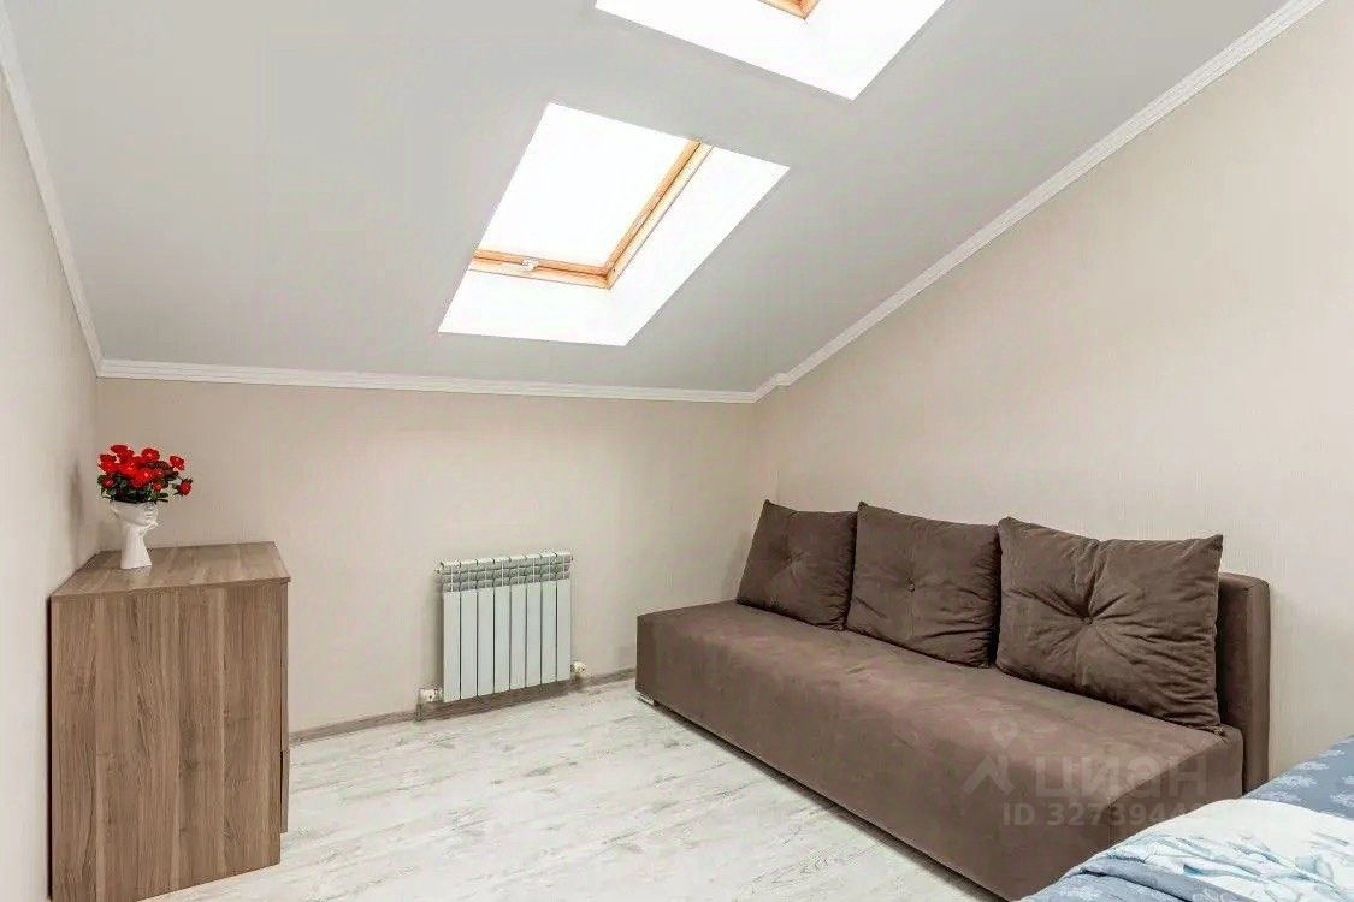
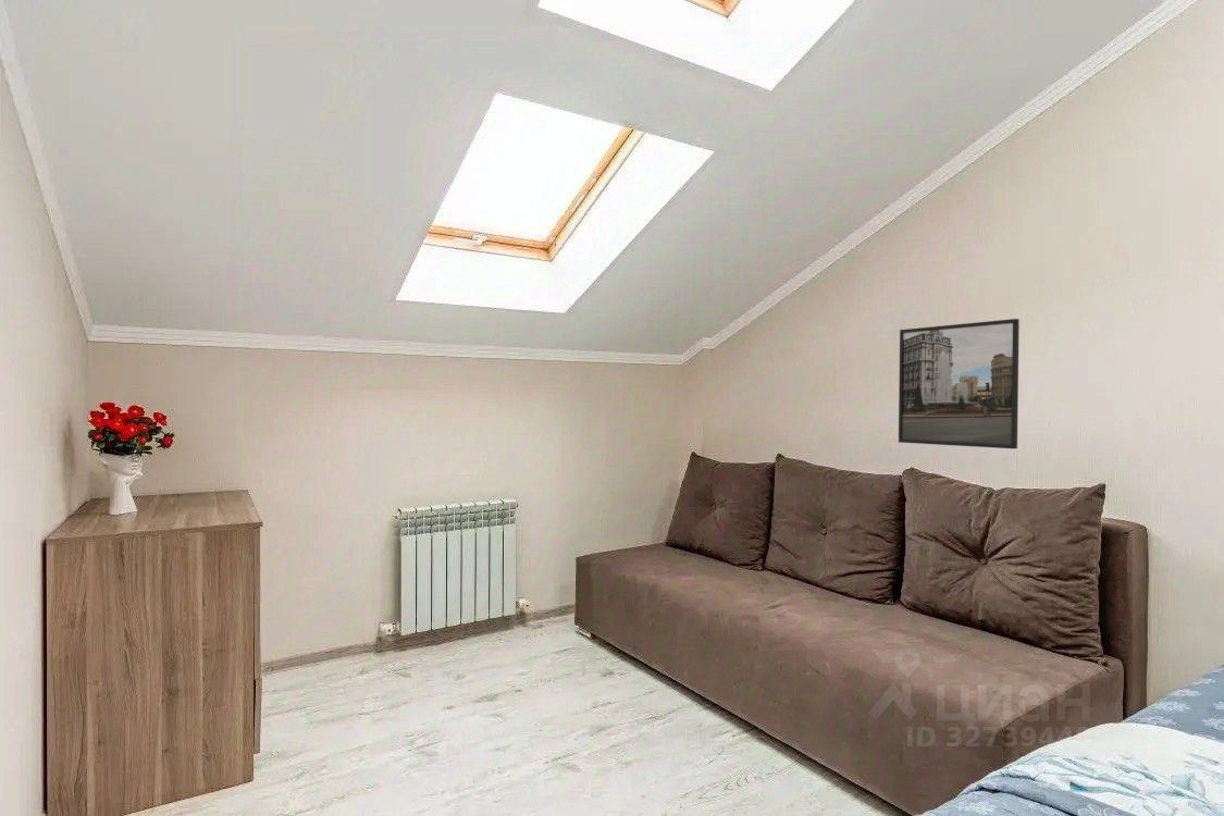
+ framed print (954, 384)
